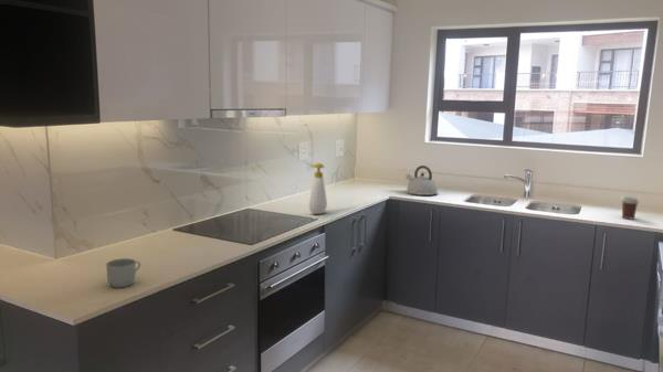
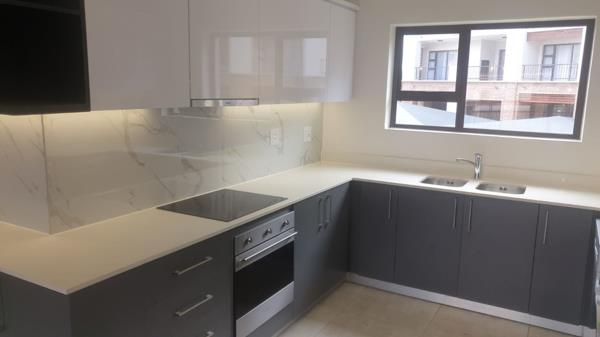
- coffee cup (629, 208)
- kettle (421, 179)
- soap bottle (316, 188)
- mug (125, 272)
